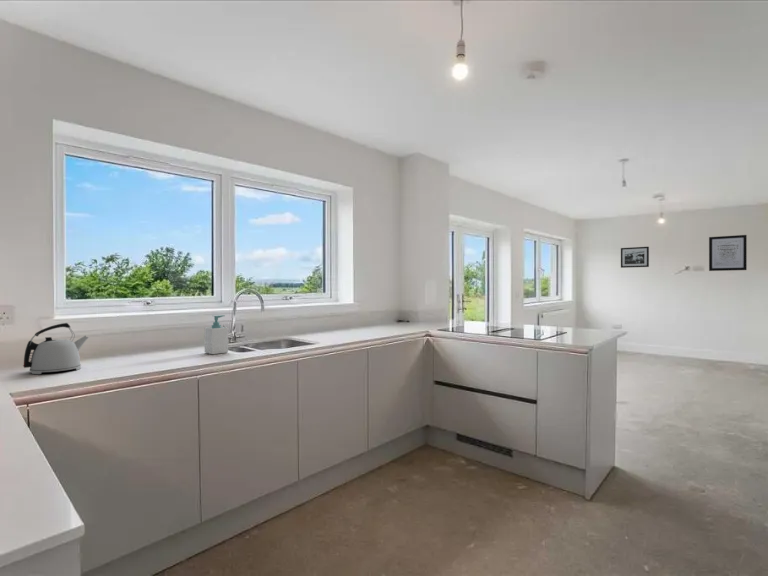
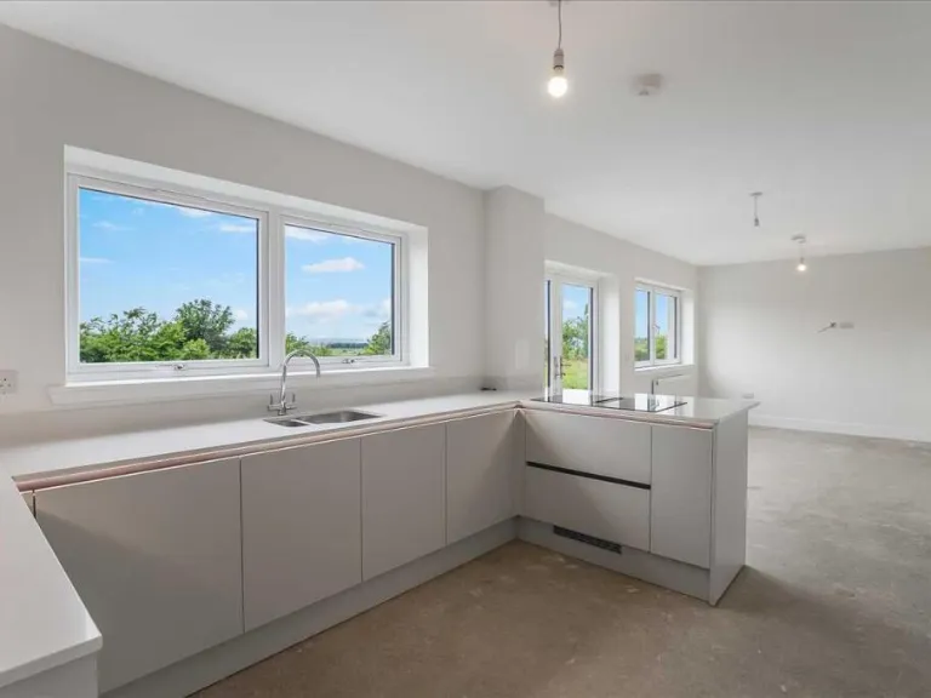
- wall art (727, 253)
- soap bottle (216, 333)
- picture frame (634, 257)
- kettle (57, 346)
